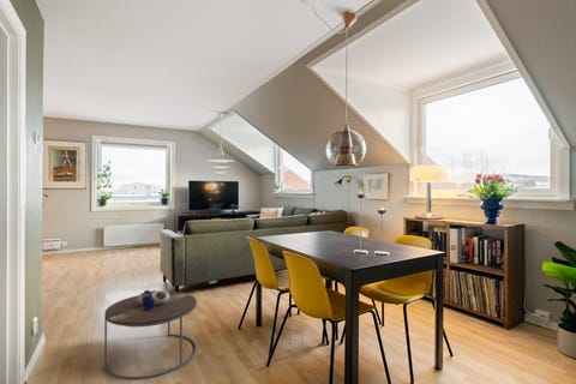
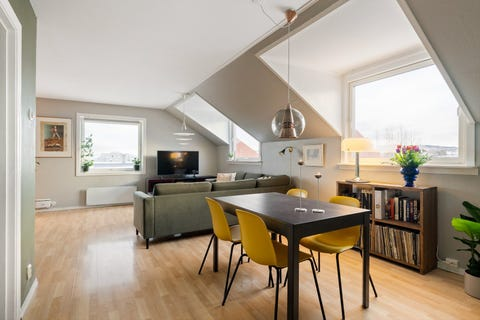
- side table (152, 319)
